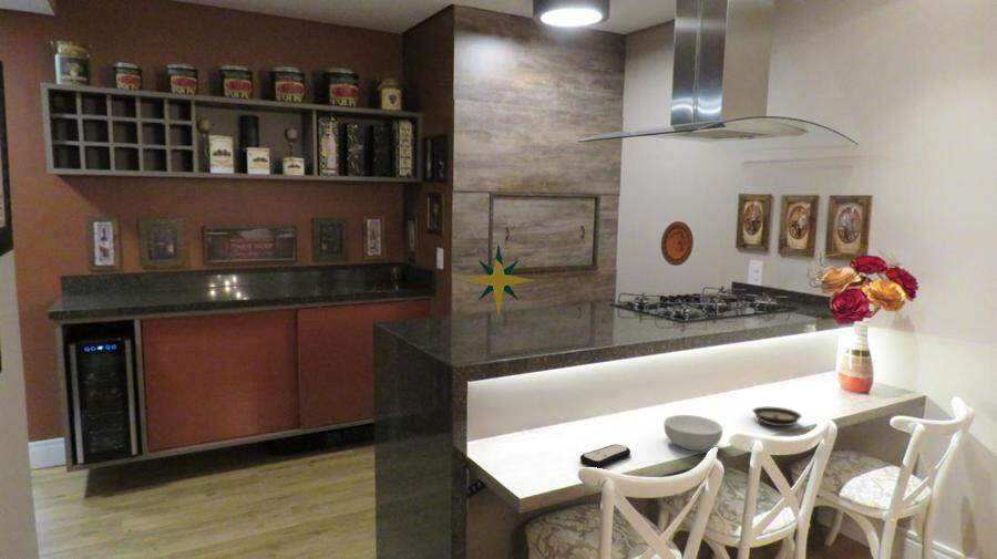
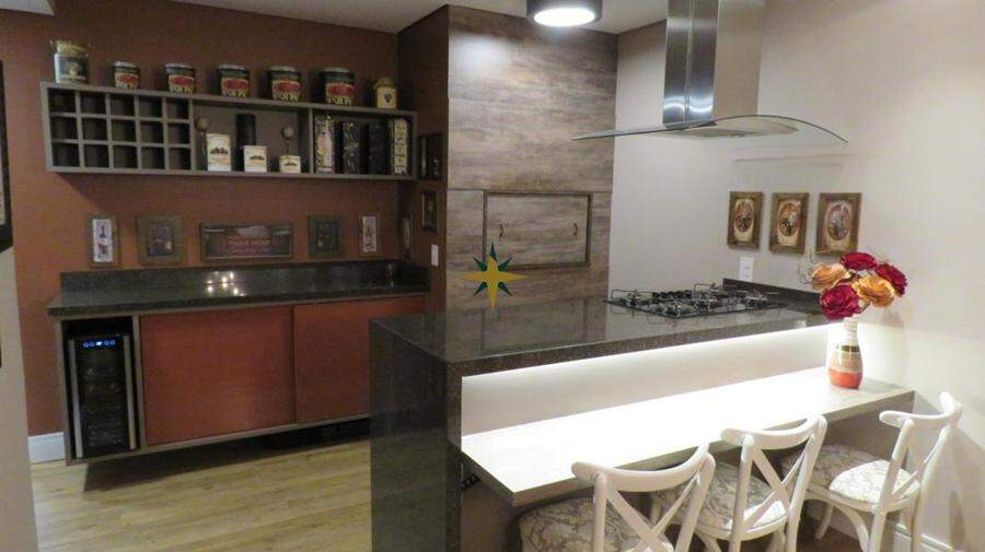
- saucer (775, 417)
- decorative plate (677, 244)
- remote control (606, 455)
- cereal bowl (692, 434)
